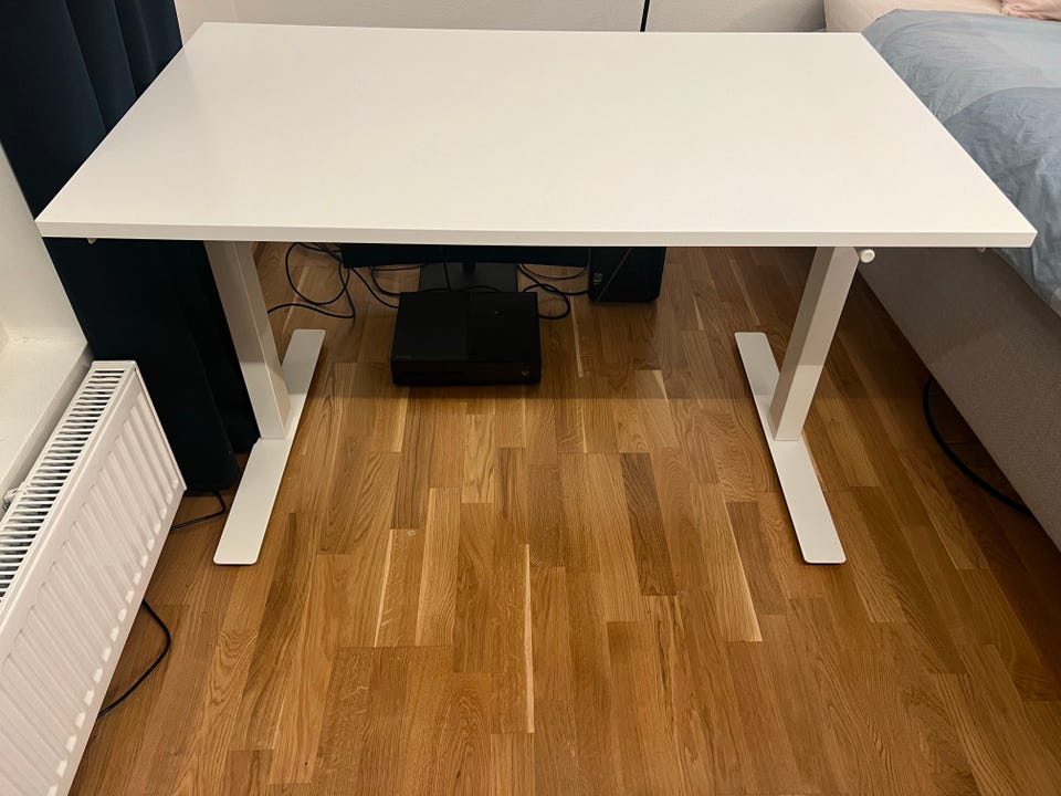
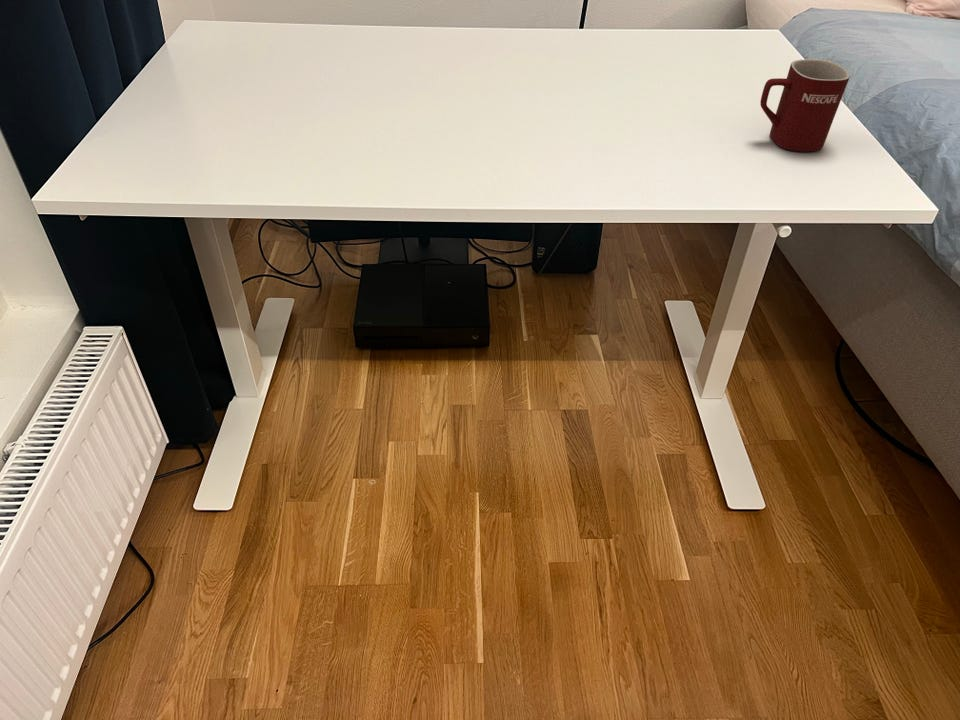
+ mug (796, 105)
